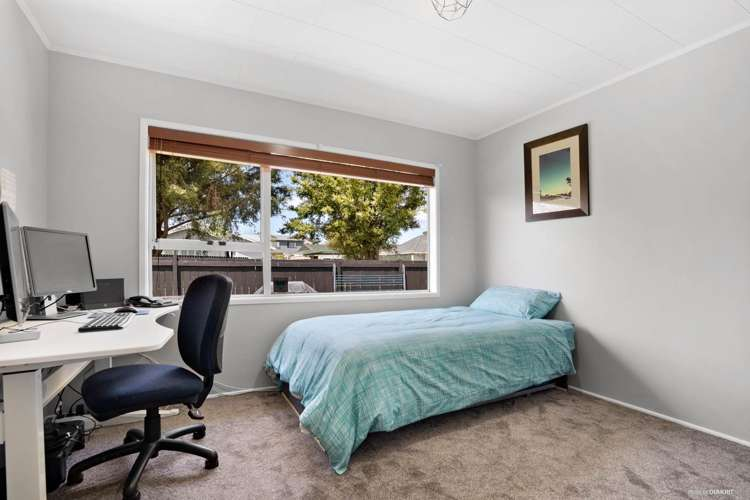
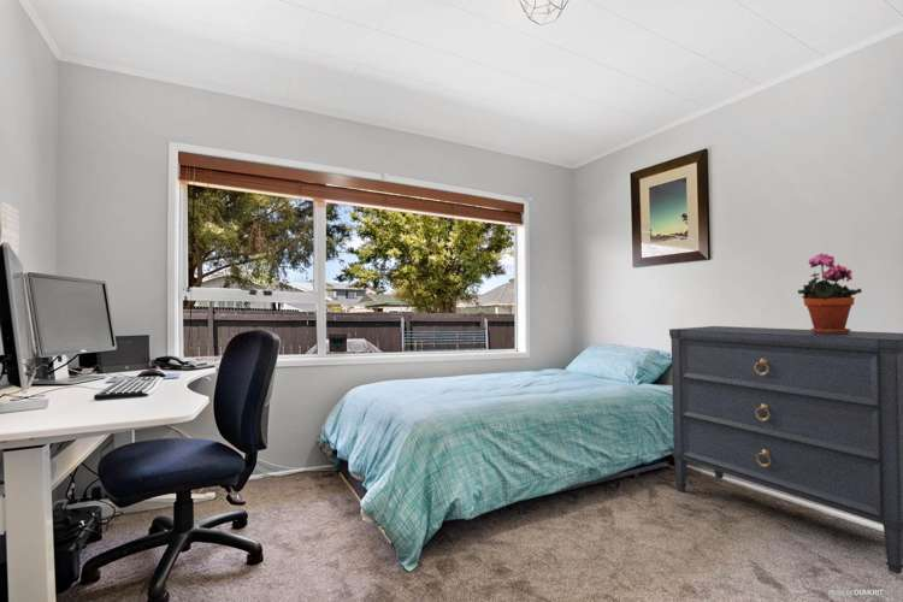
+ dresser (785, 423)
+ potted plant (828, 293)
